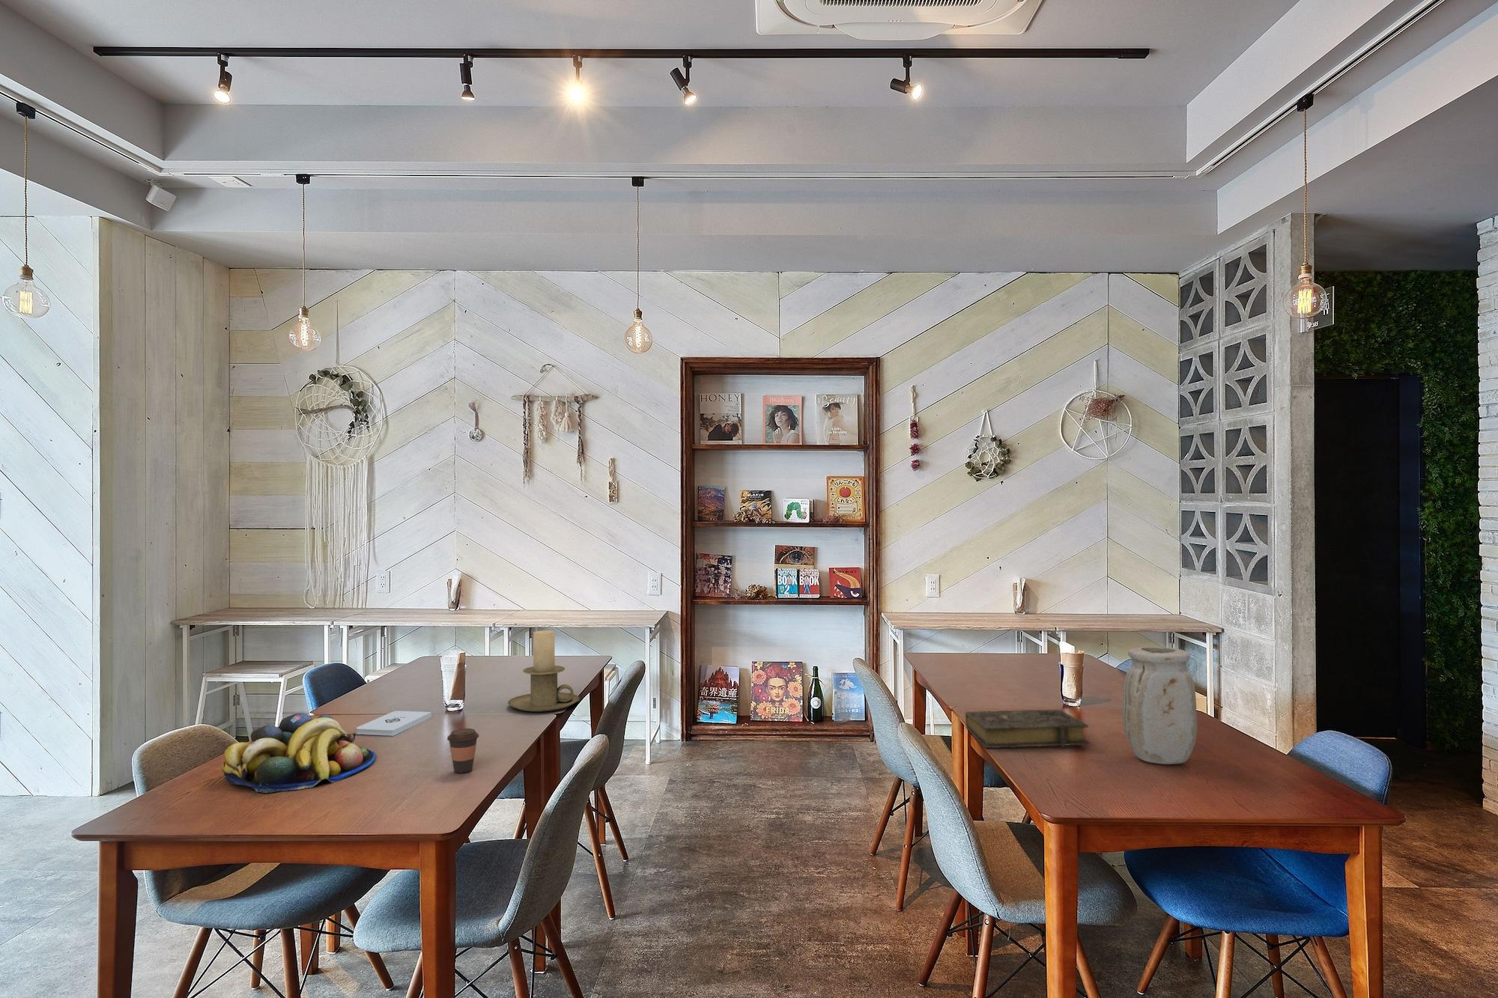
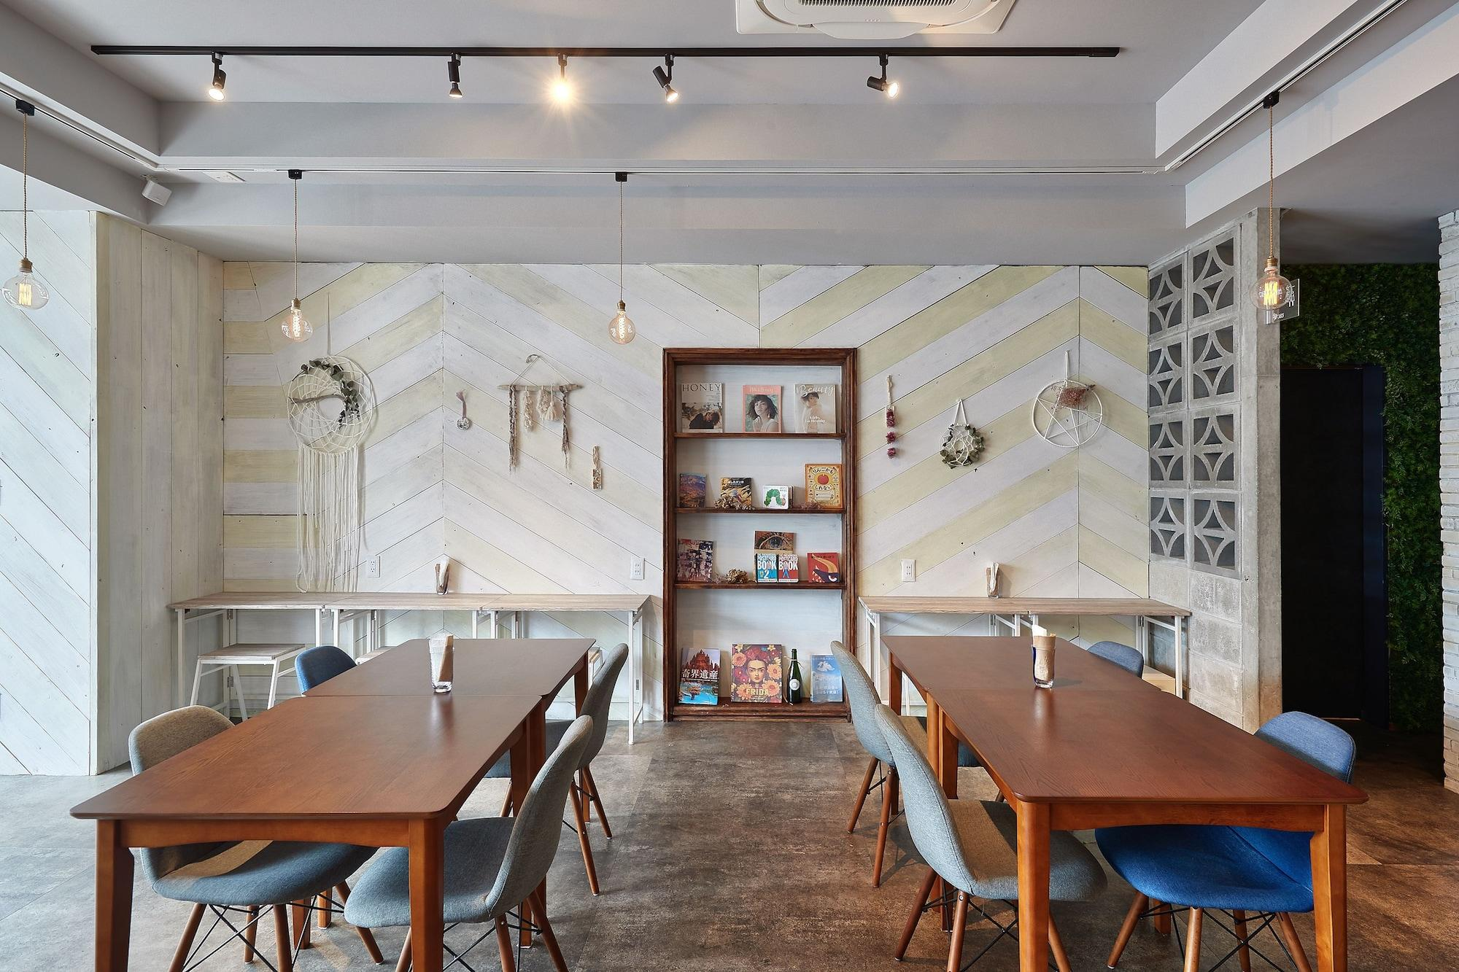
- coffee cup (463, 751)
- fruit bowl (304, 743)
- candle holder (544, 668)
- vase (1158, 705)
- notepad (394, 723)
- book (1025, 727)
